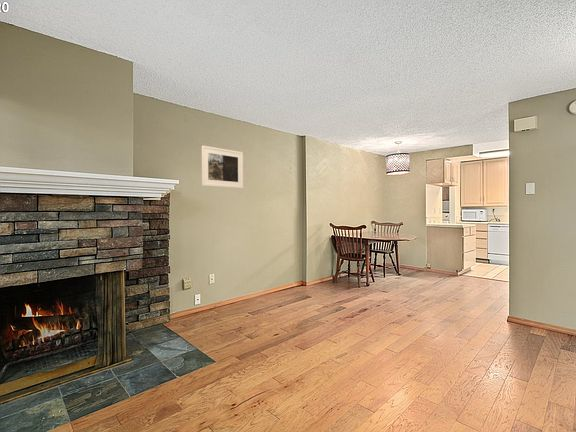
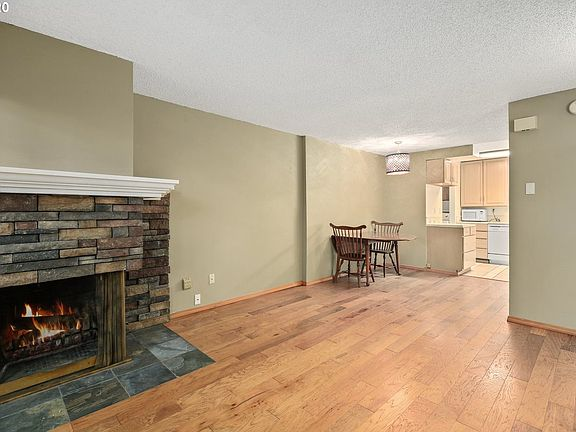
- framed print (223, 168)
